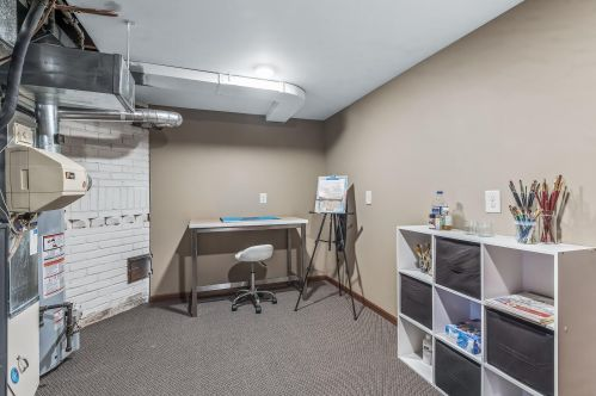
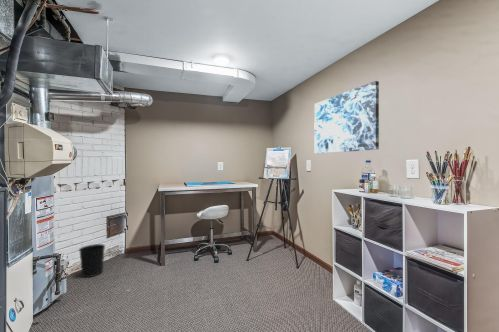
+ wastebasket (92, 260)
+ wall art (341, 123)
